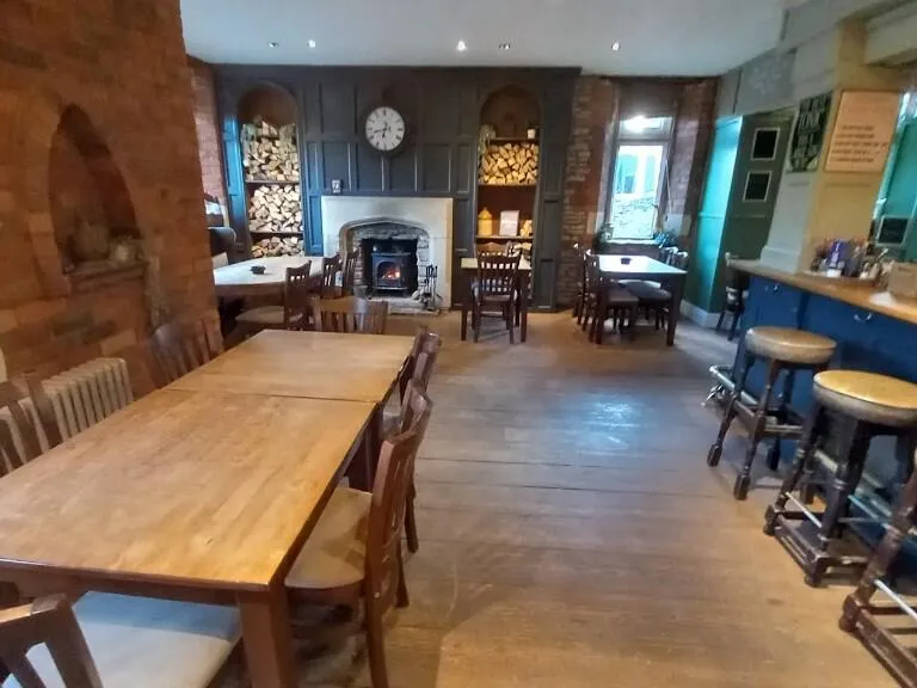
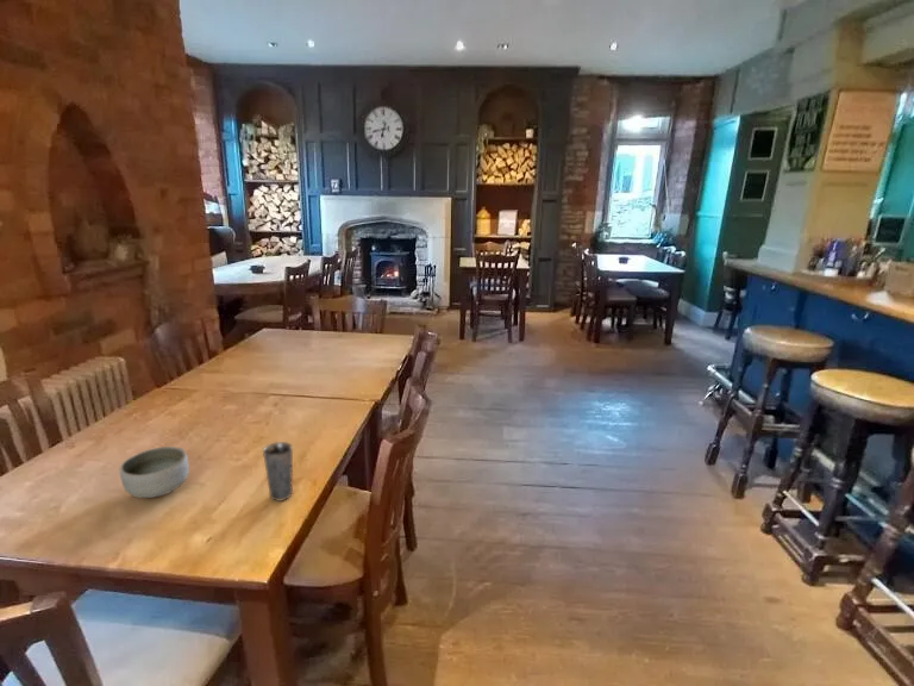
+ bowl (156, 474)
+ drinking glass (280, 472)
